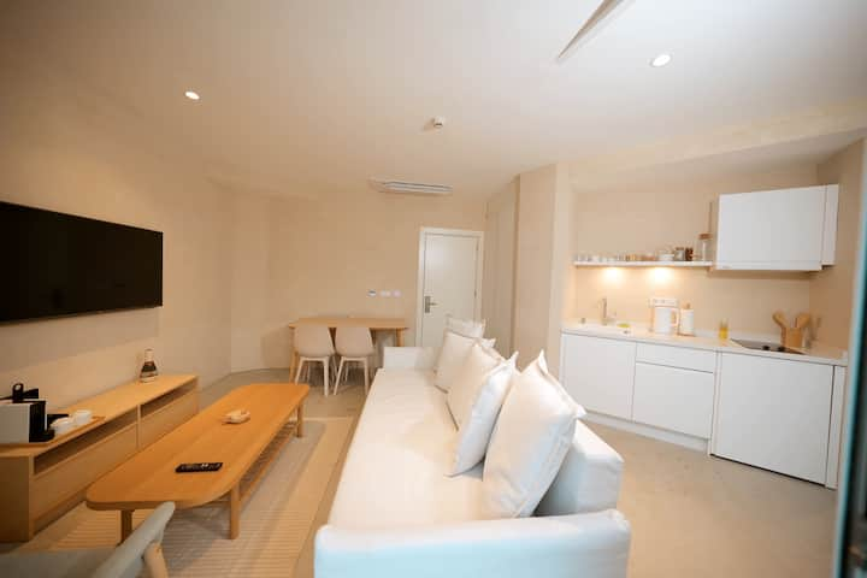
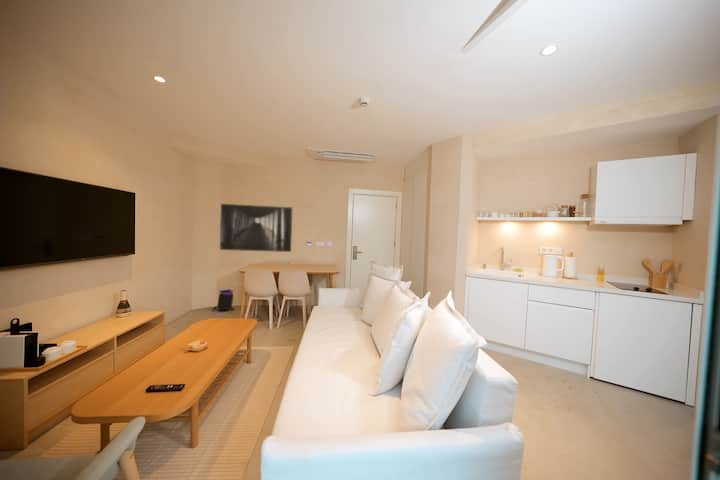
+ trash can (224, 299)
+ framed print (256, 228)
